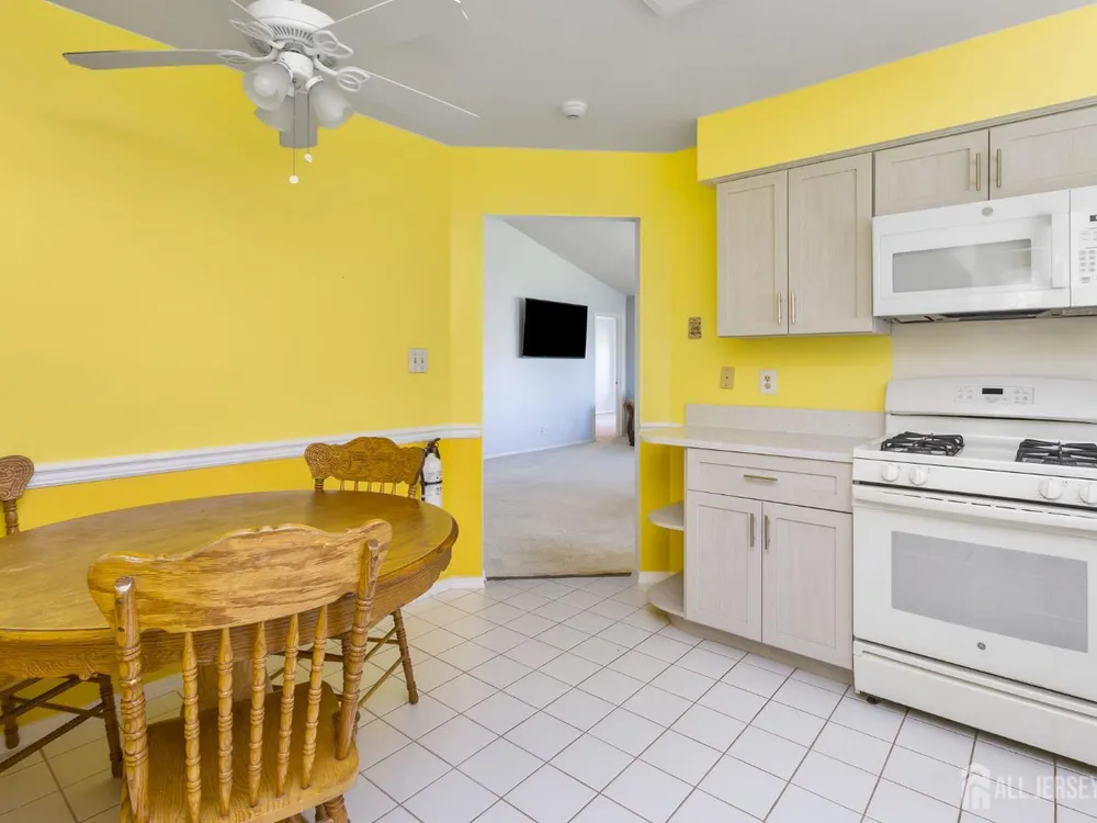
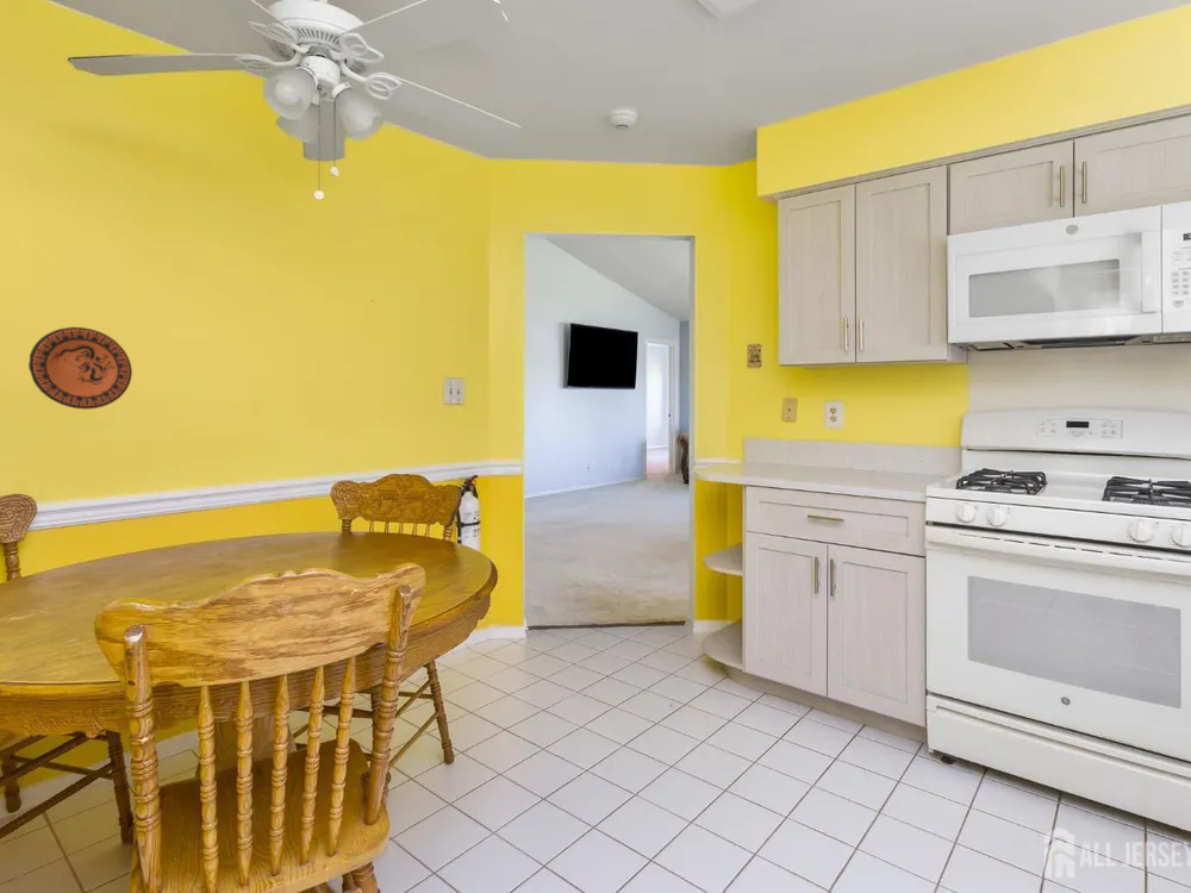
+ decorative plate (82, 368)
